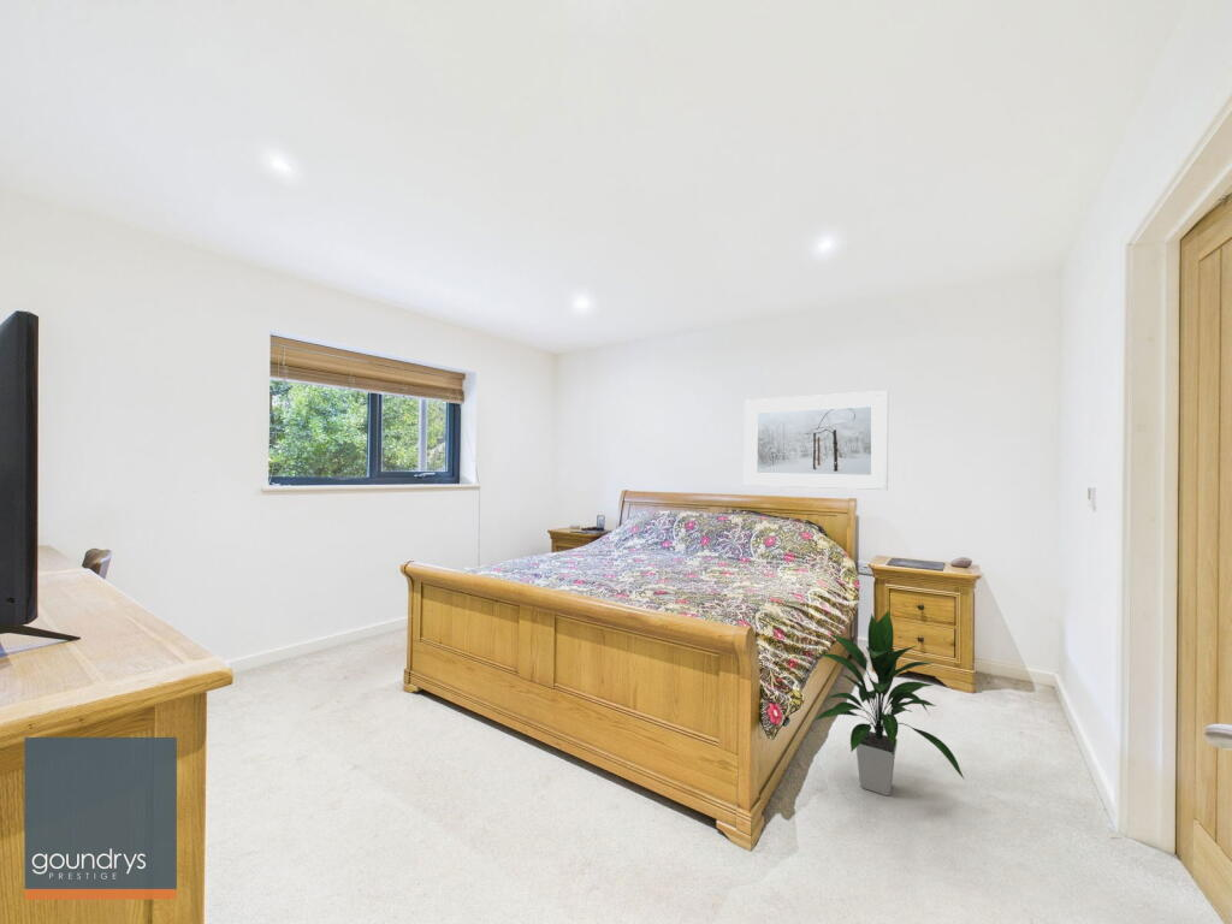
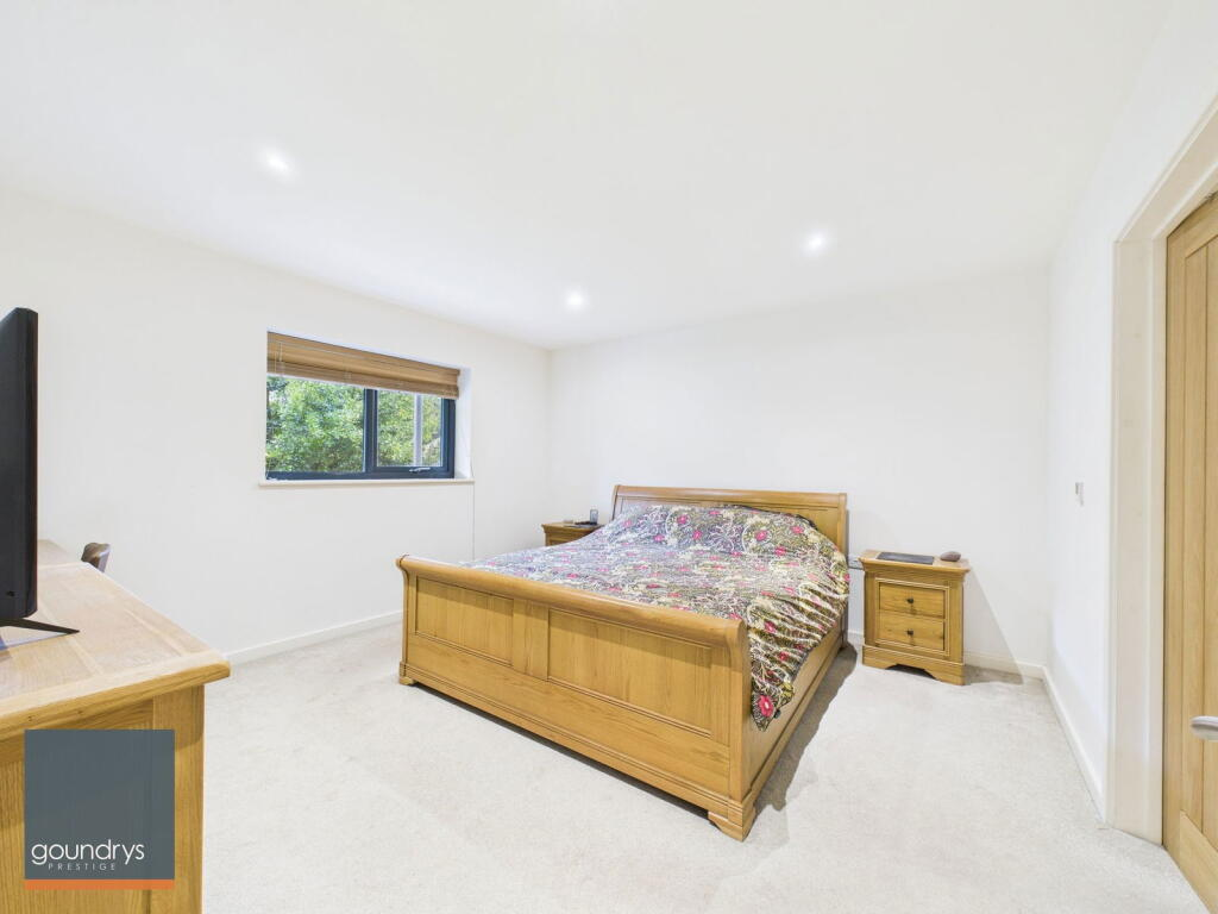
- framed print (811, 442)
- indoor plant (882, 704)
